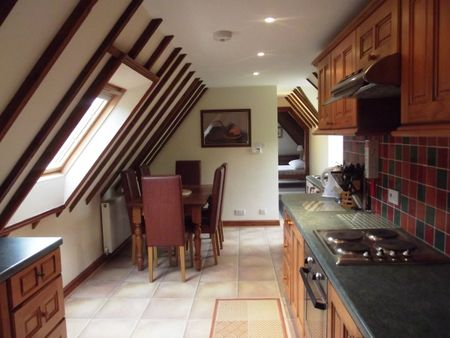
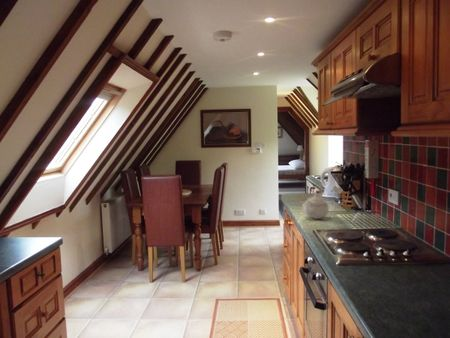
+ teapot (315, 205)
